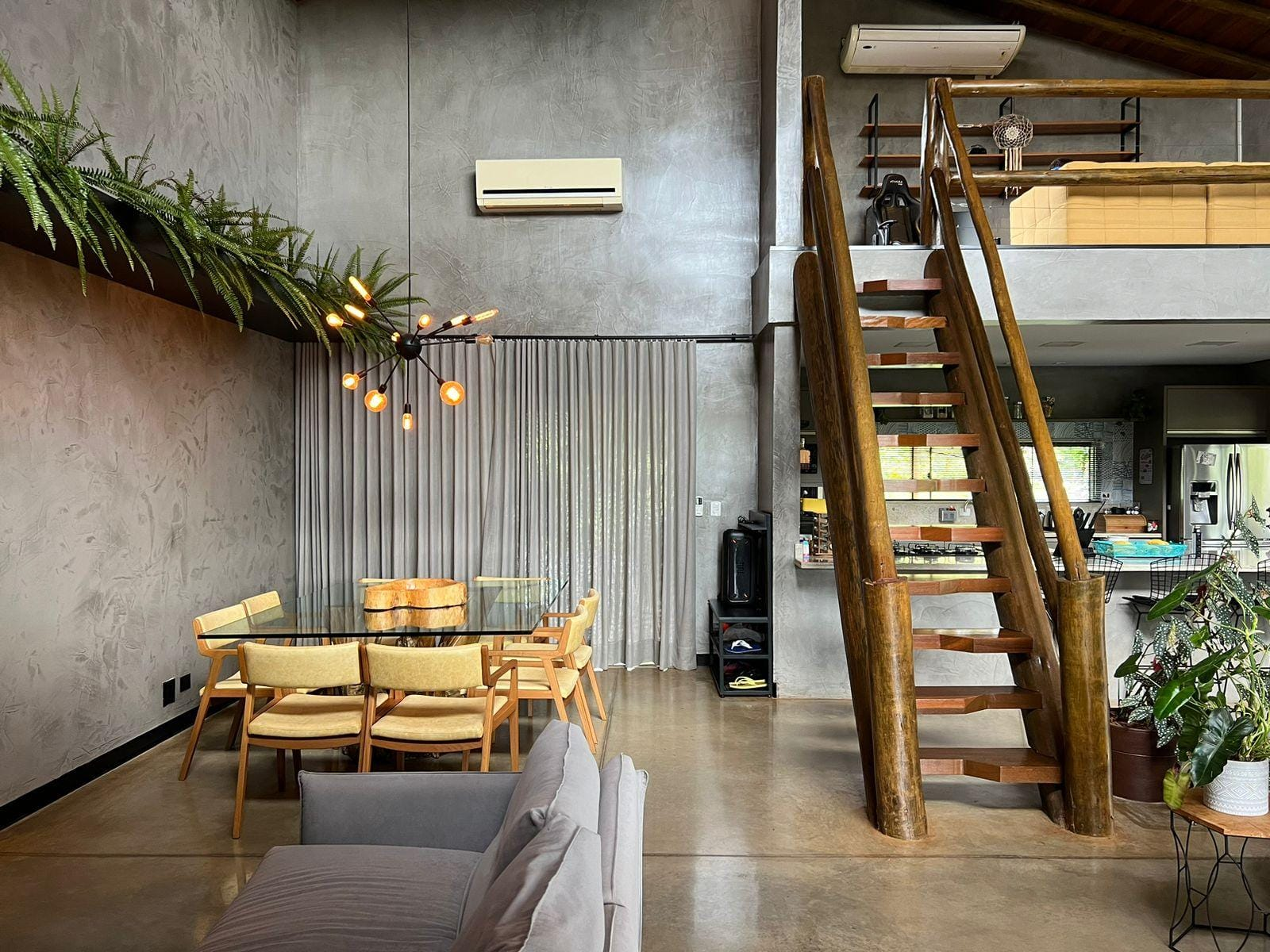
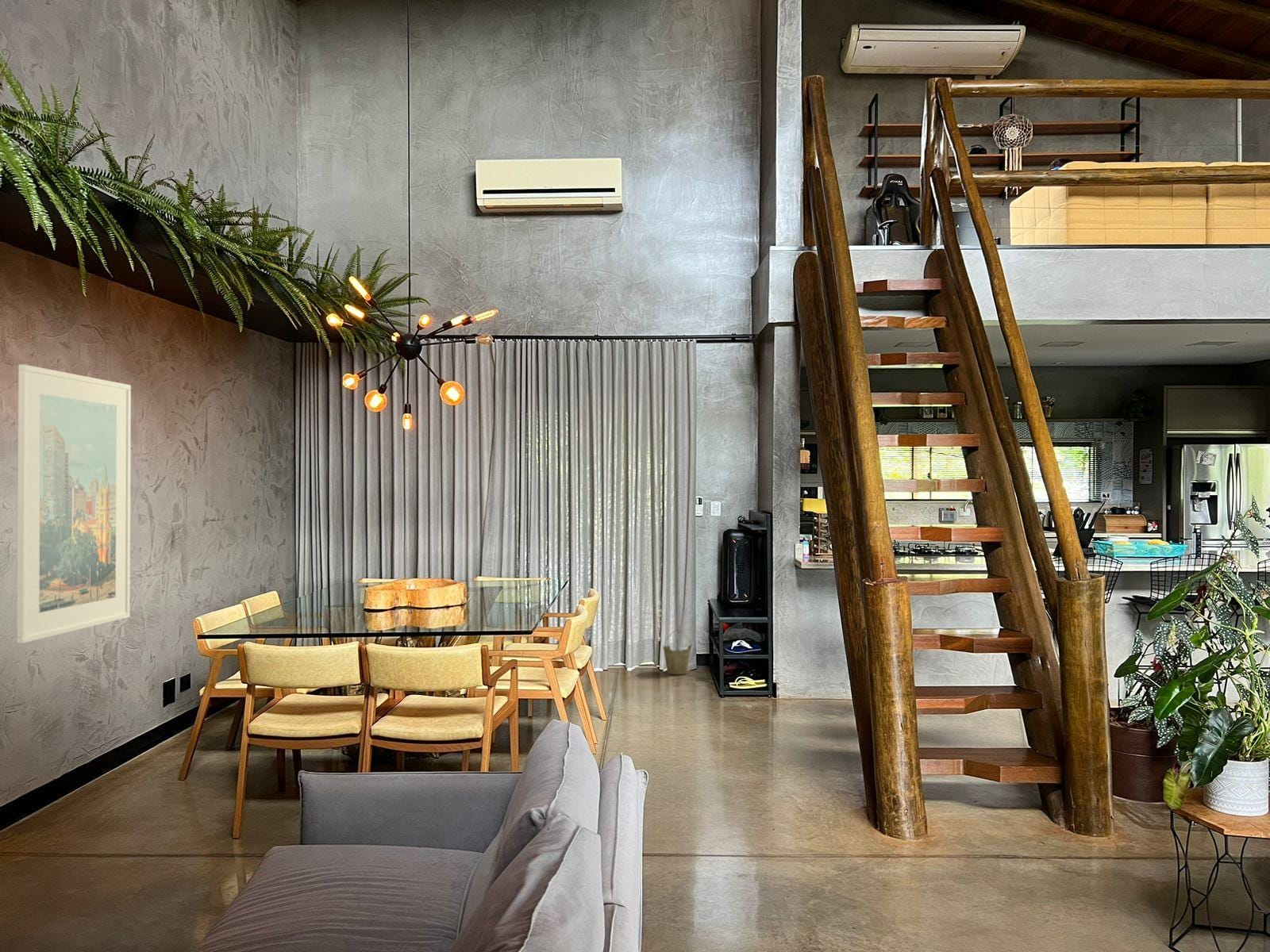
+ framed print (79, 502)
+ bucket (677, 651)
